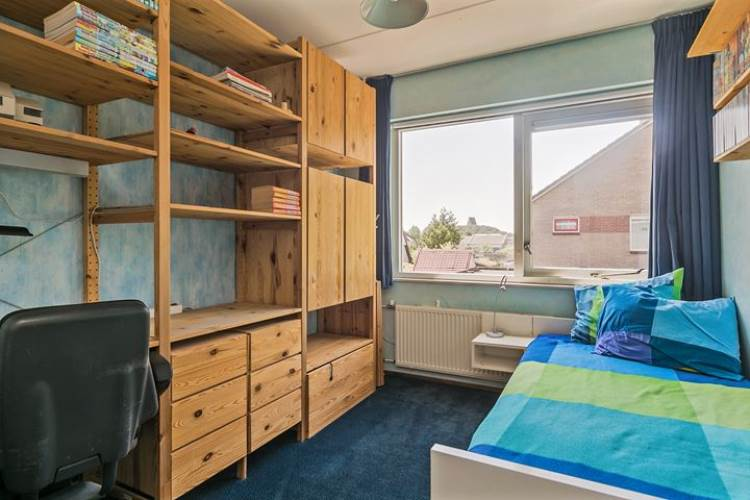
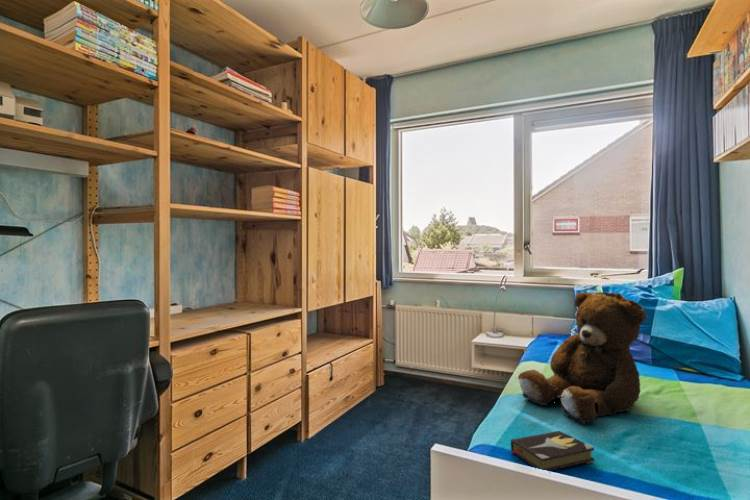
+ hardback book (551, 448)
+ teddy bear (587, 347)
